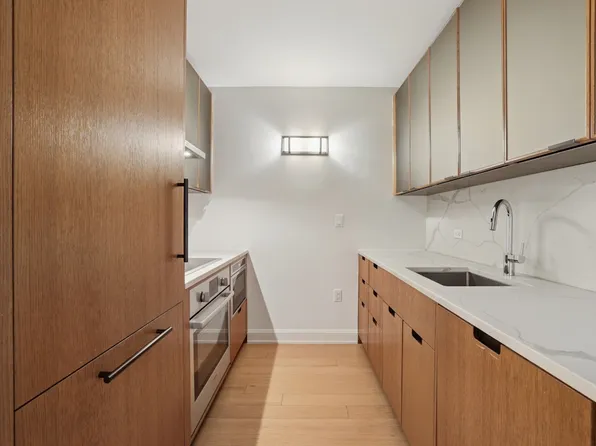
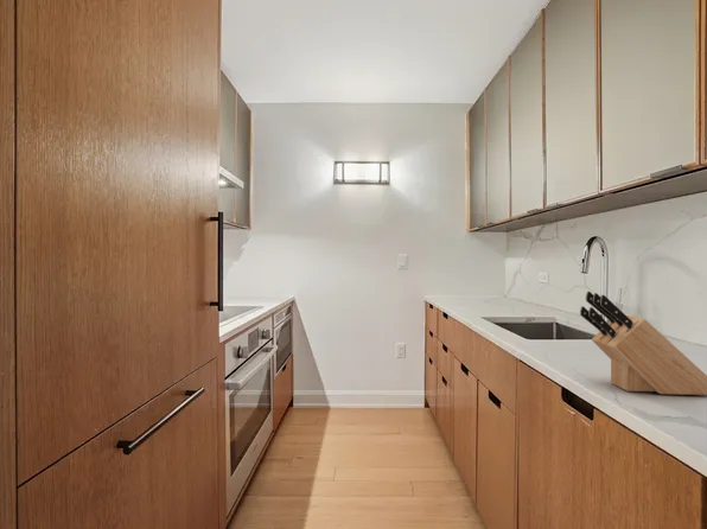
+ knife block (644, 339)
